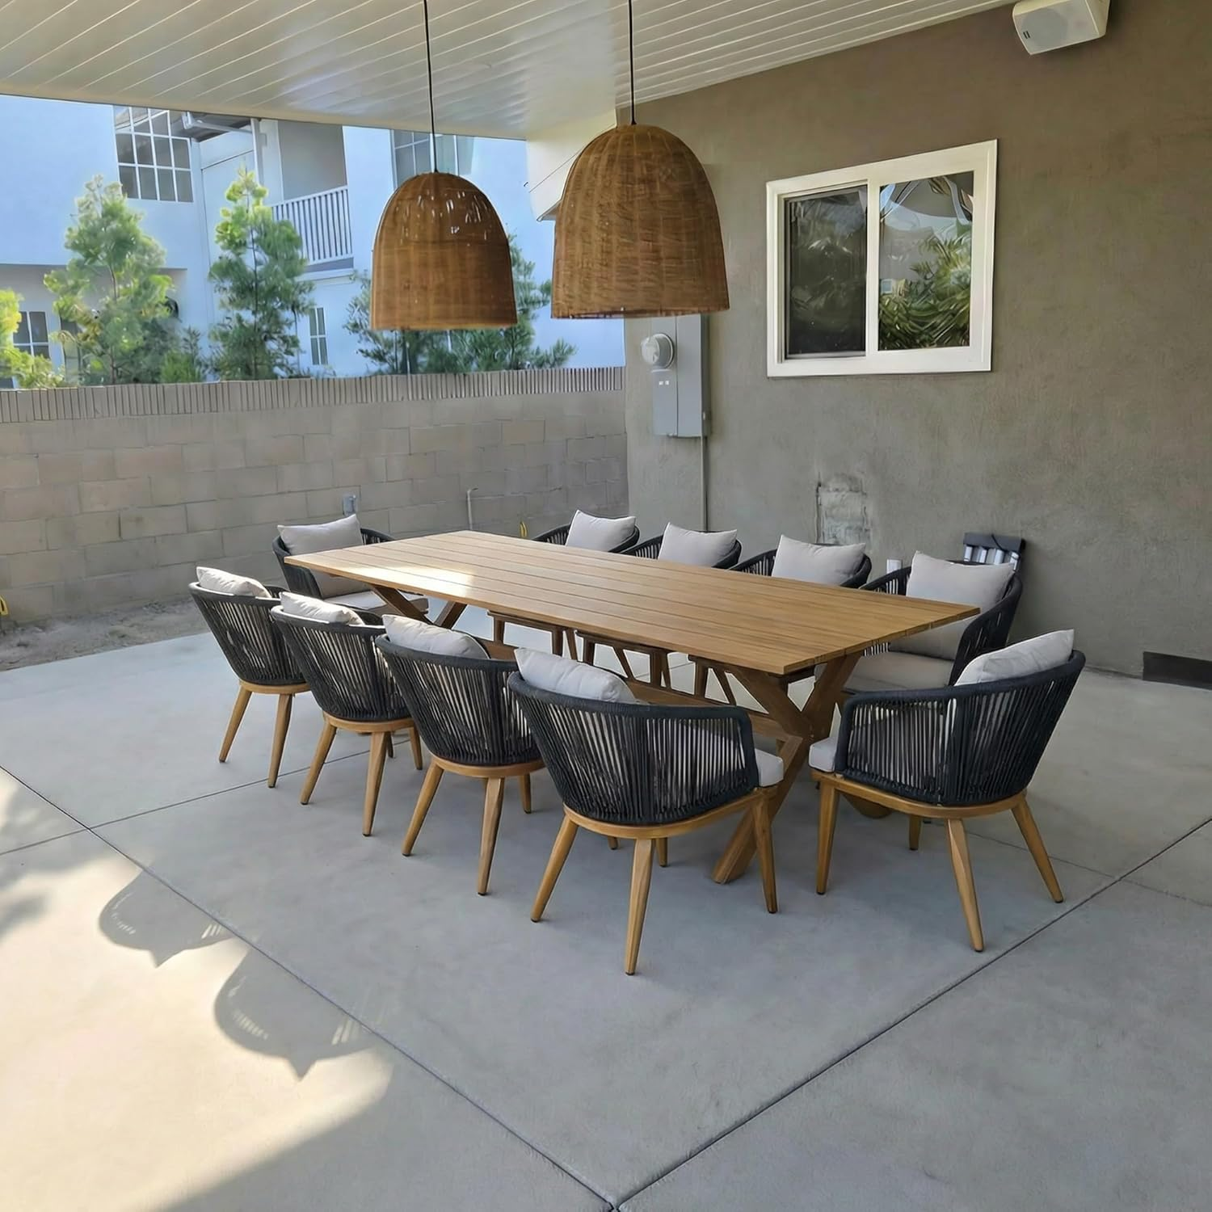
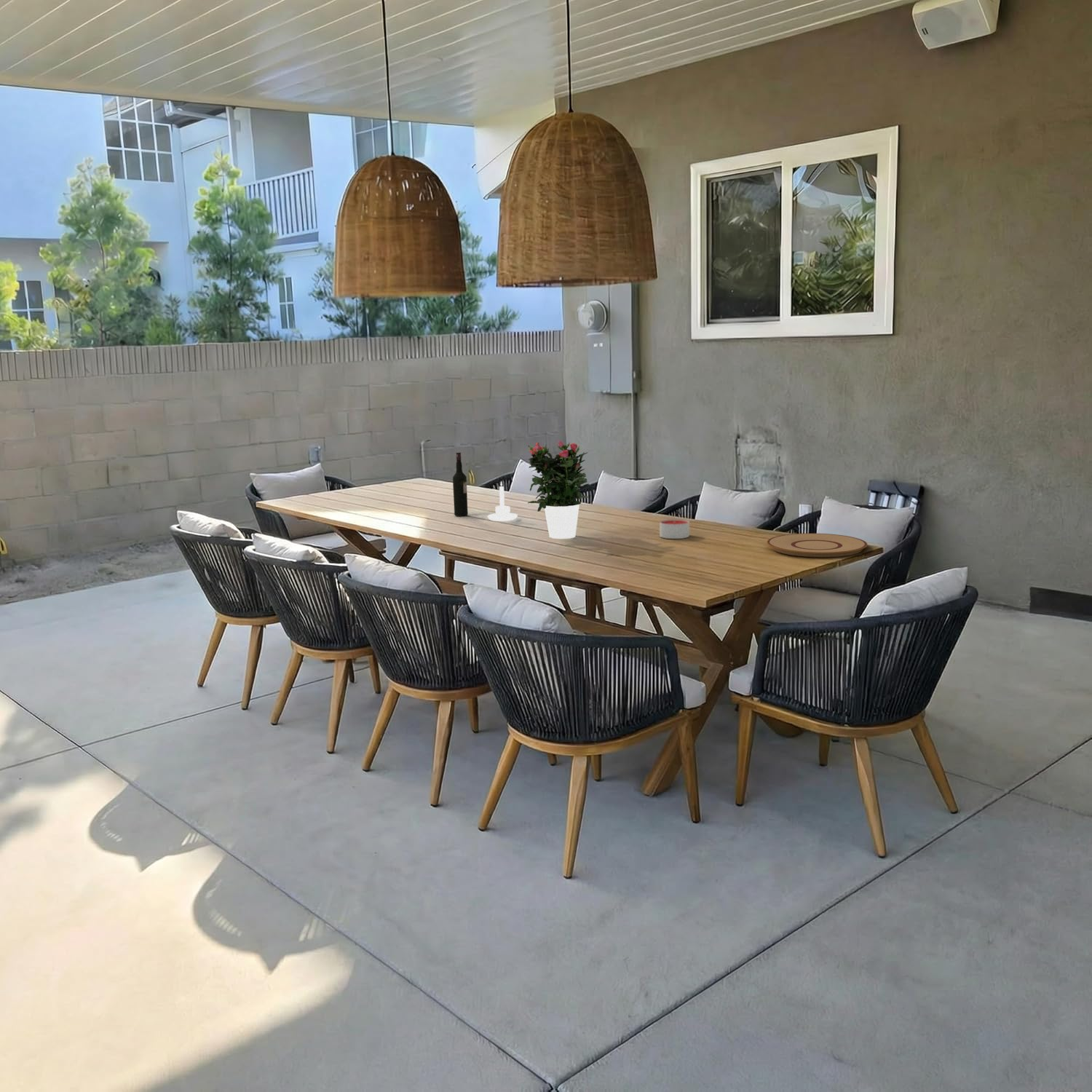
+ plate (816, 545)
+ potted flower (558, 489)
+ candle (674, 528)
+ candle holder (502, 500)
+ wine bottle (459, 483)
